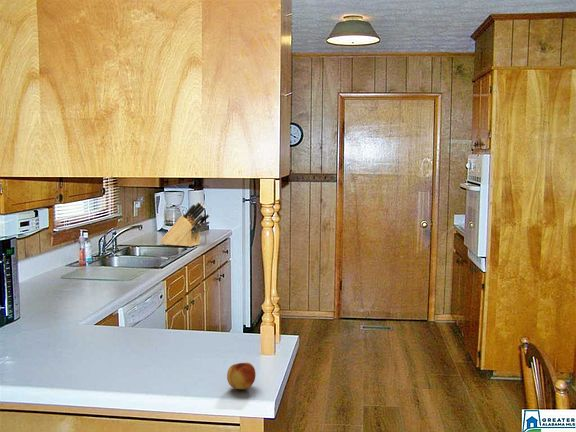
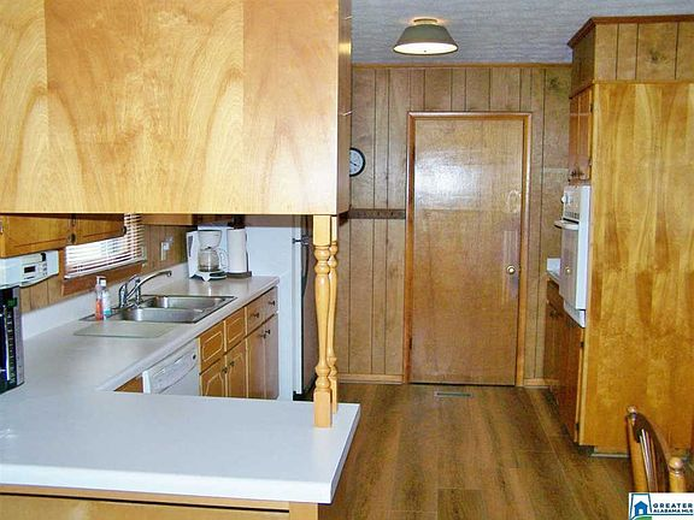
- fruit (241, 375)
- knife block (185, 223)
